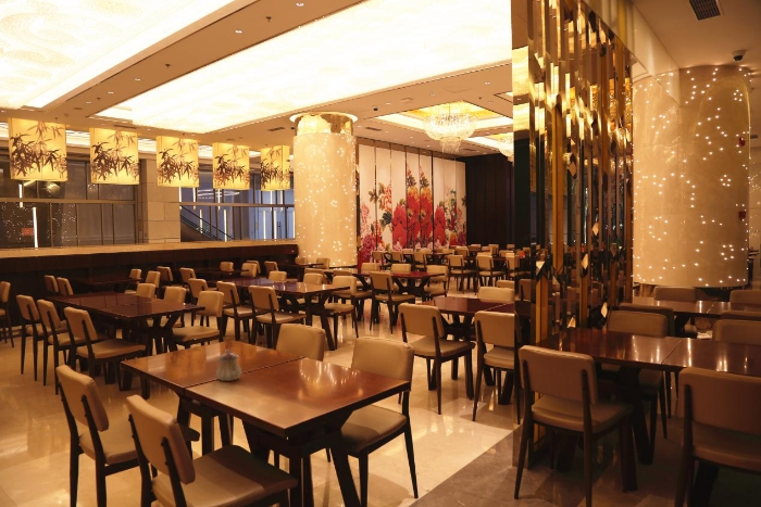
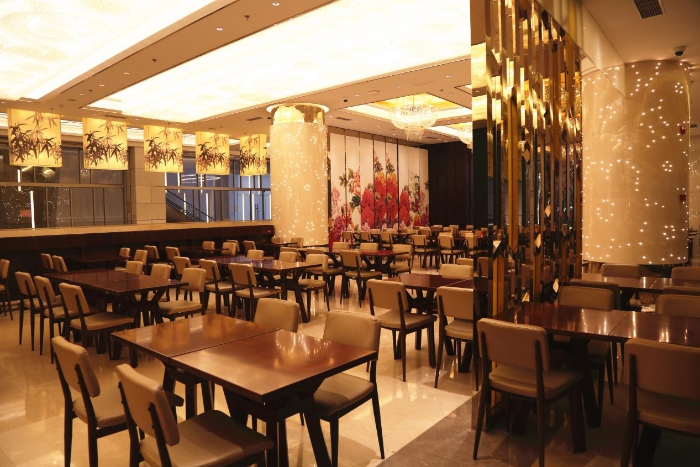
- teapot (229, 364)
